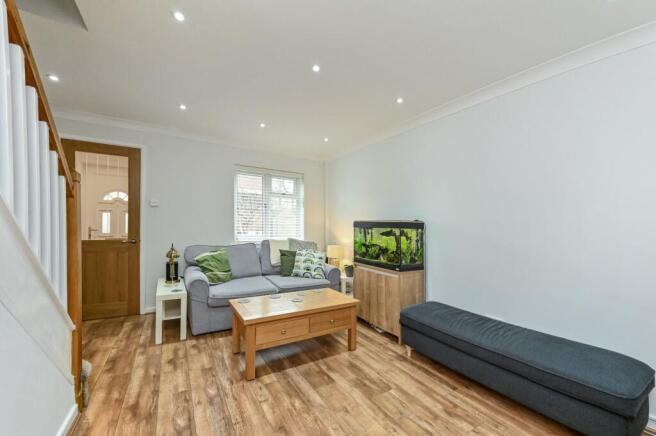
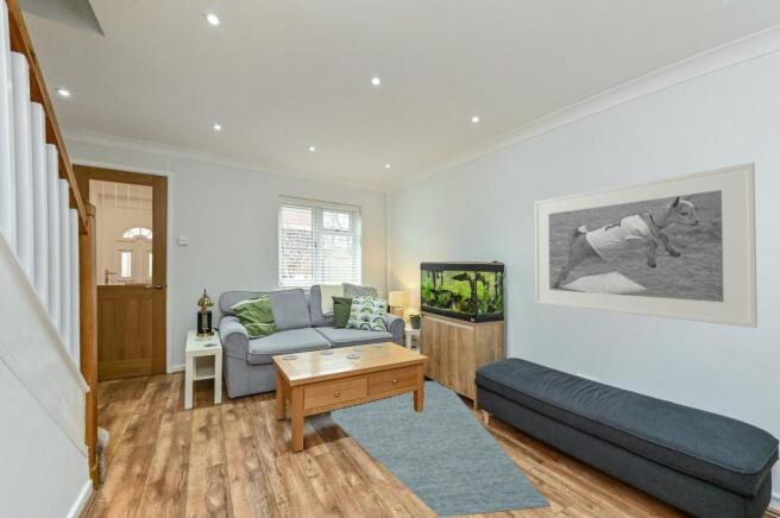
+ rug (407, 427)
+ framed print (618, 248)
